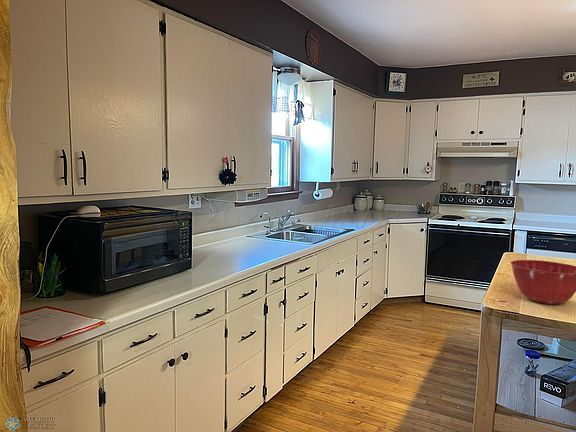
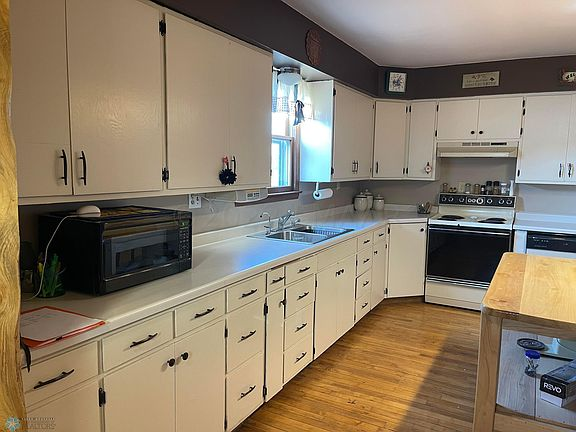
- mixing bowl (545, 282)
